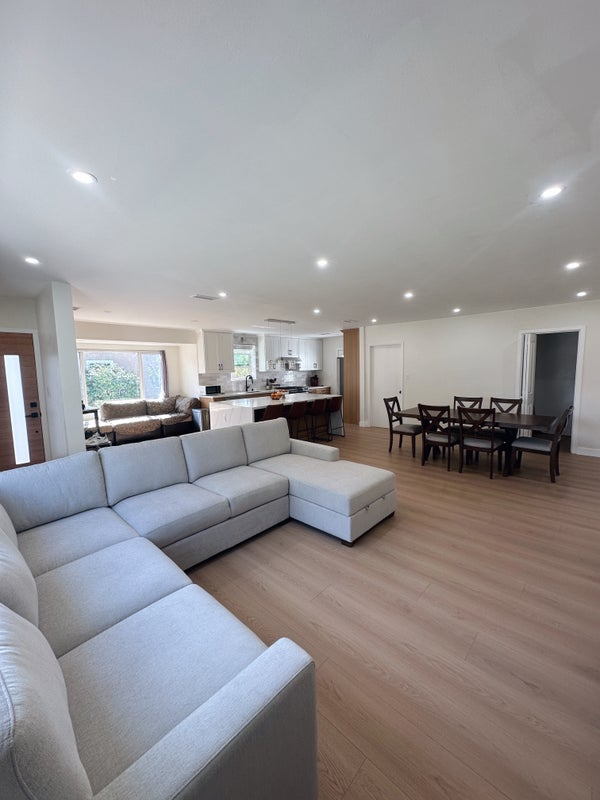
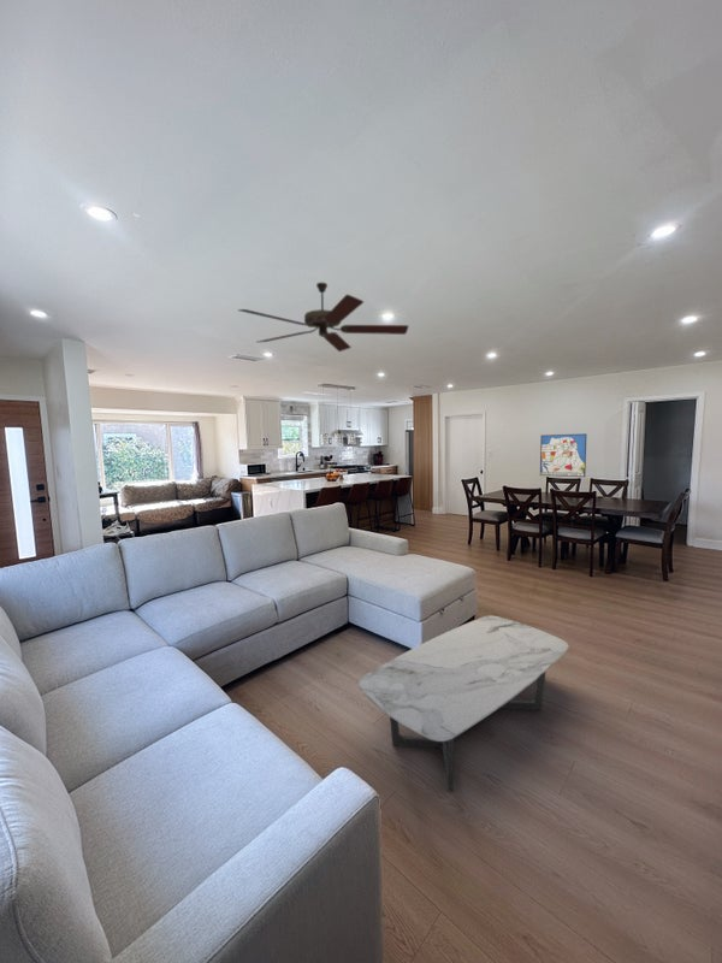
+ wall art (562, 455)
+ ceiling fan (329, 311)
+ coffee table (471, 693)
